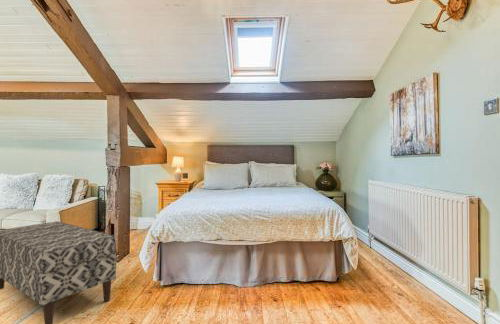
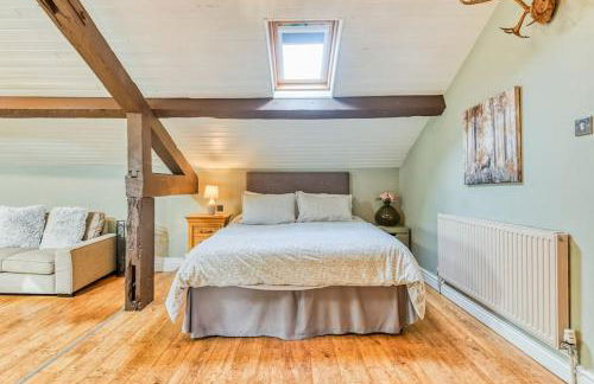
- bench (51, 263)
